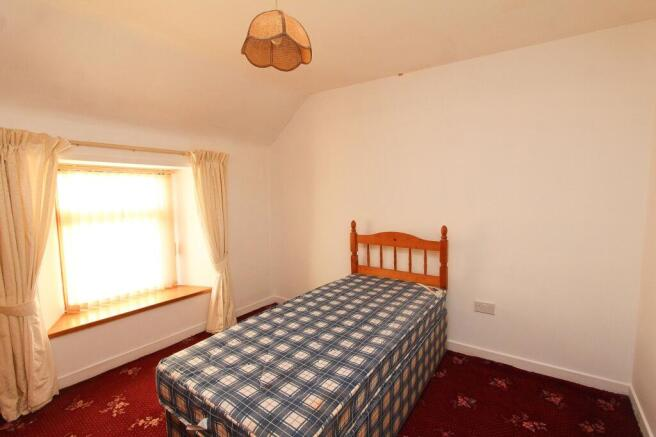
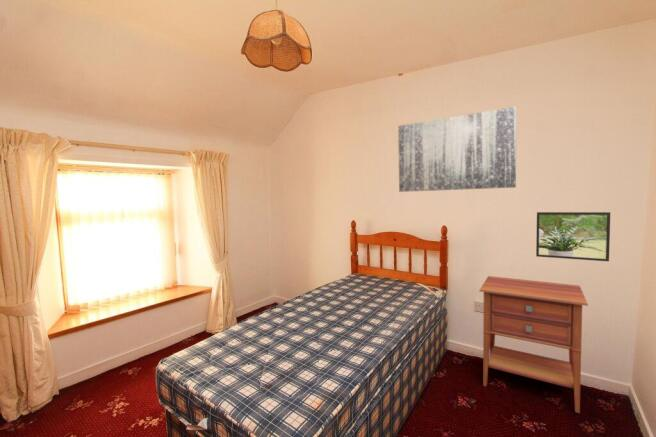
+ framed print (571, 235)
+ nightstand (529, 336)
+ wall art (451, 154)
